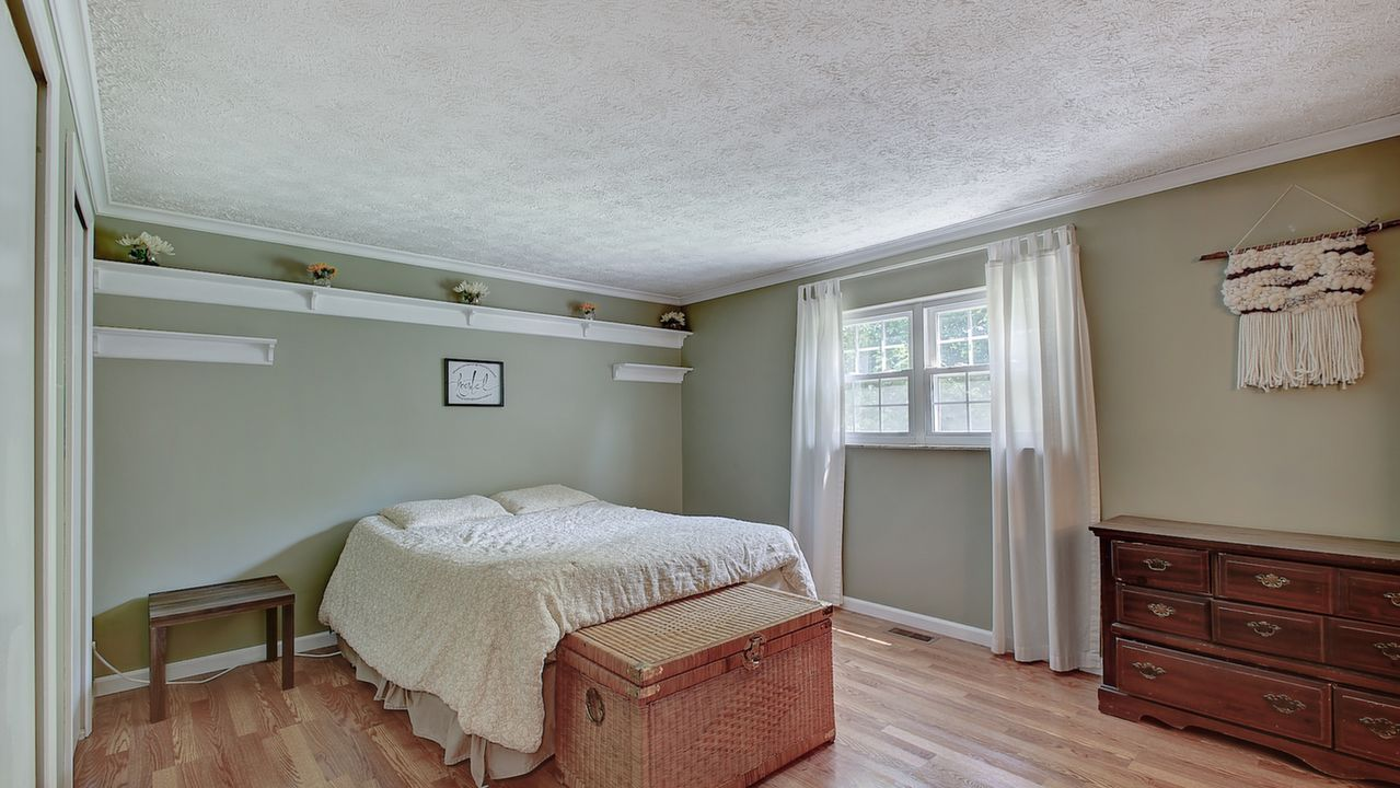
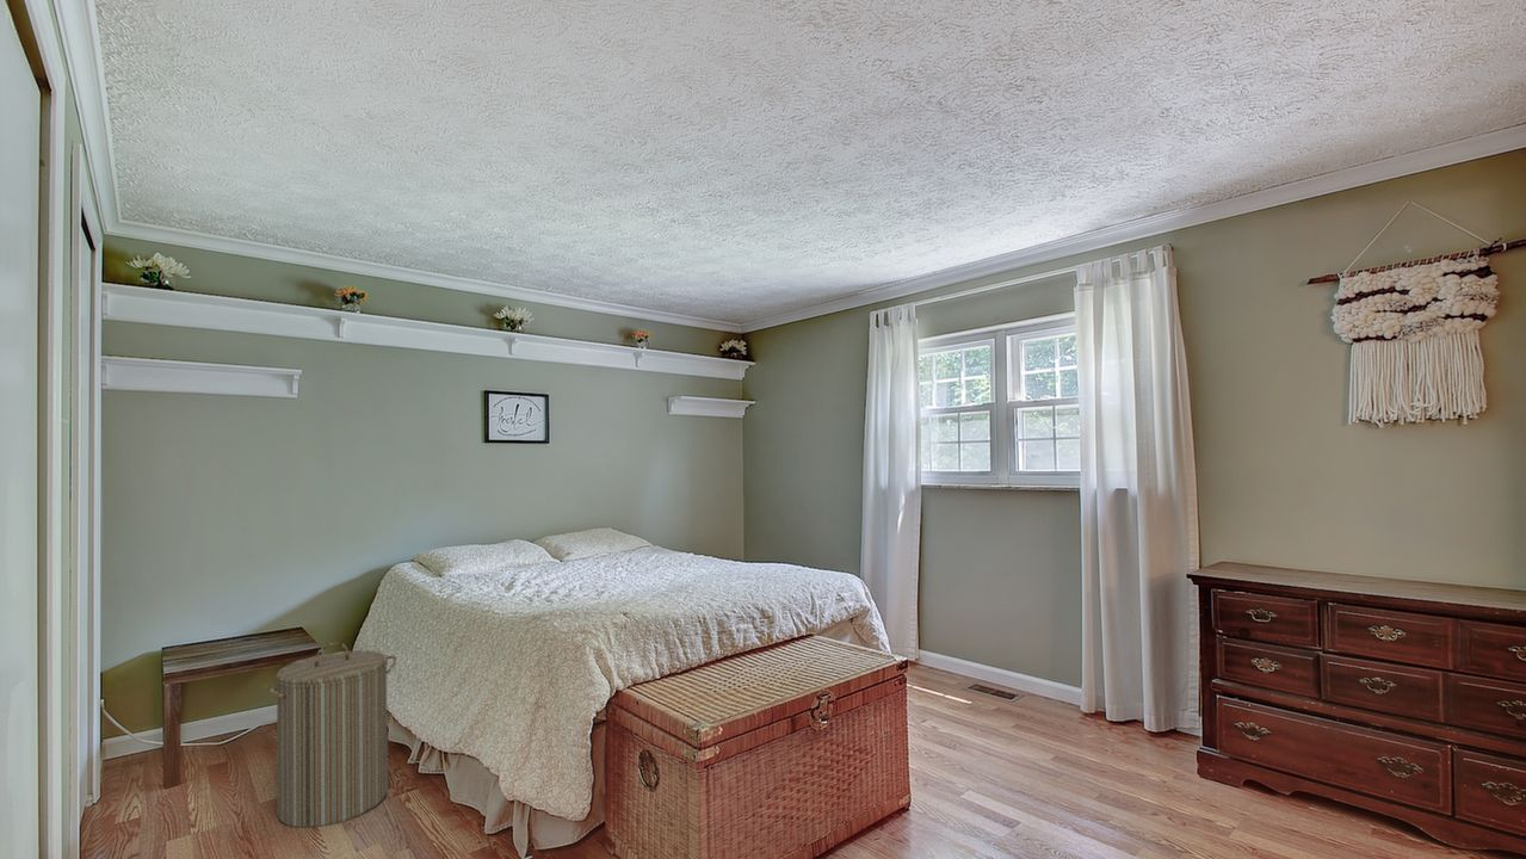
+ laundry hamper (334, 722)
